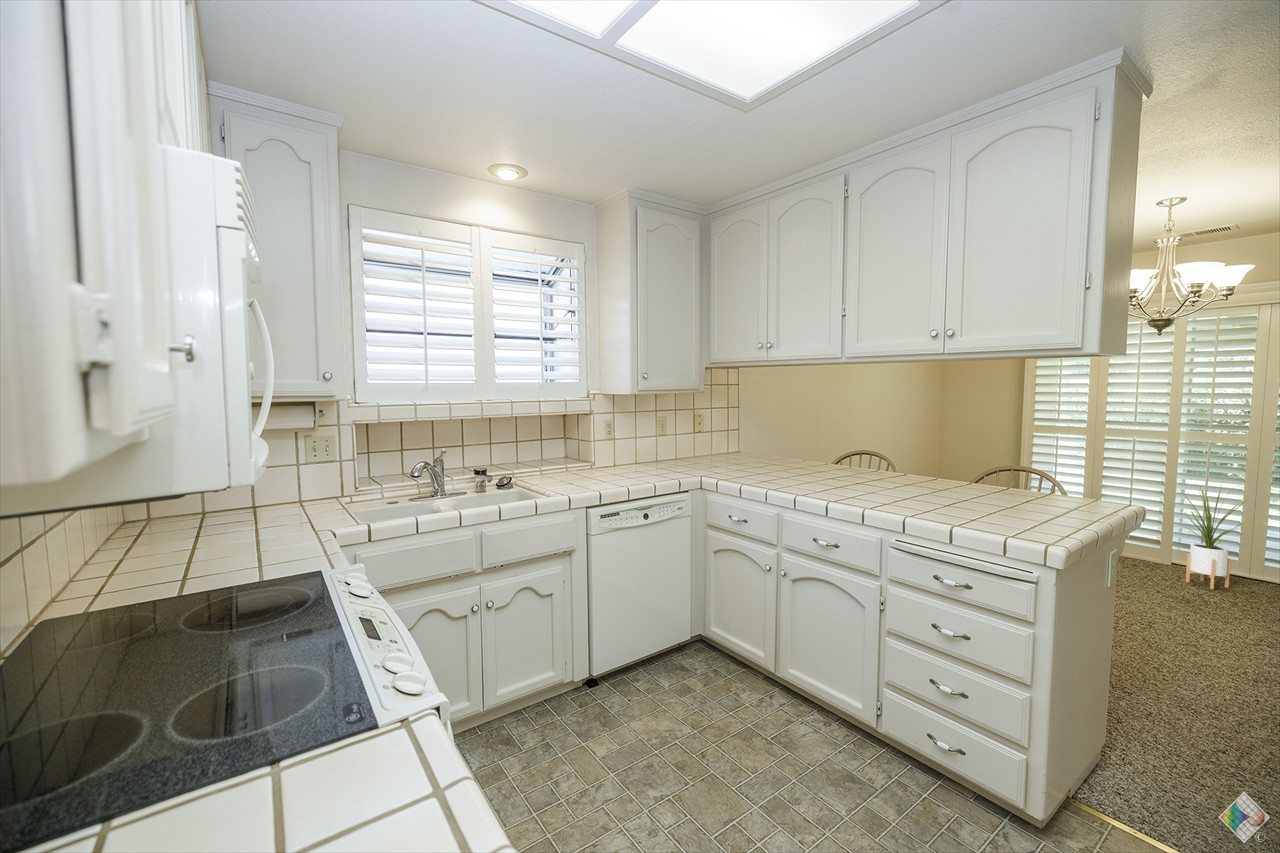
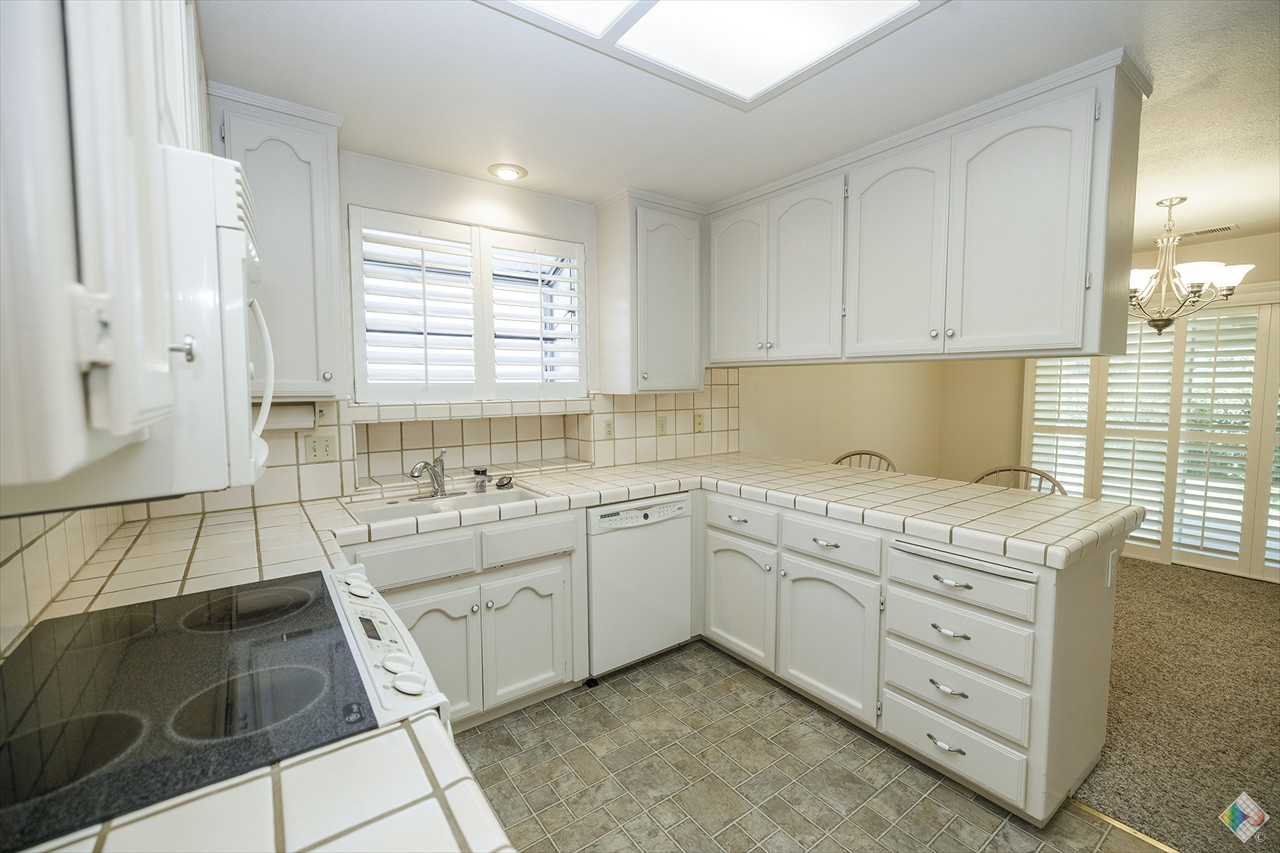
- house plant (1210, 534)
